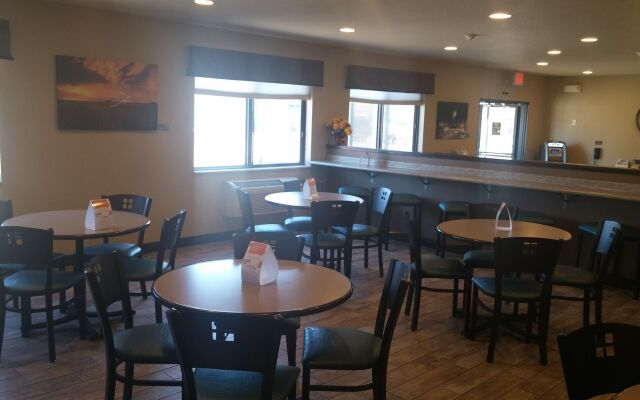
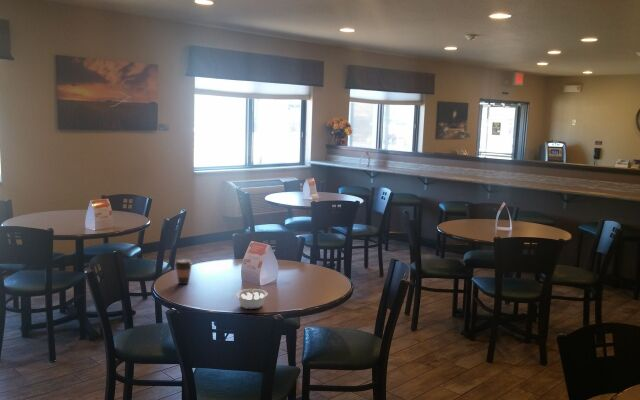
+ legume (251, 298)
+ coffee cup (183, 272)
